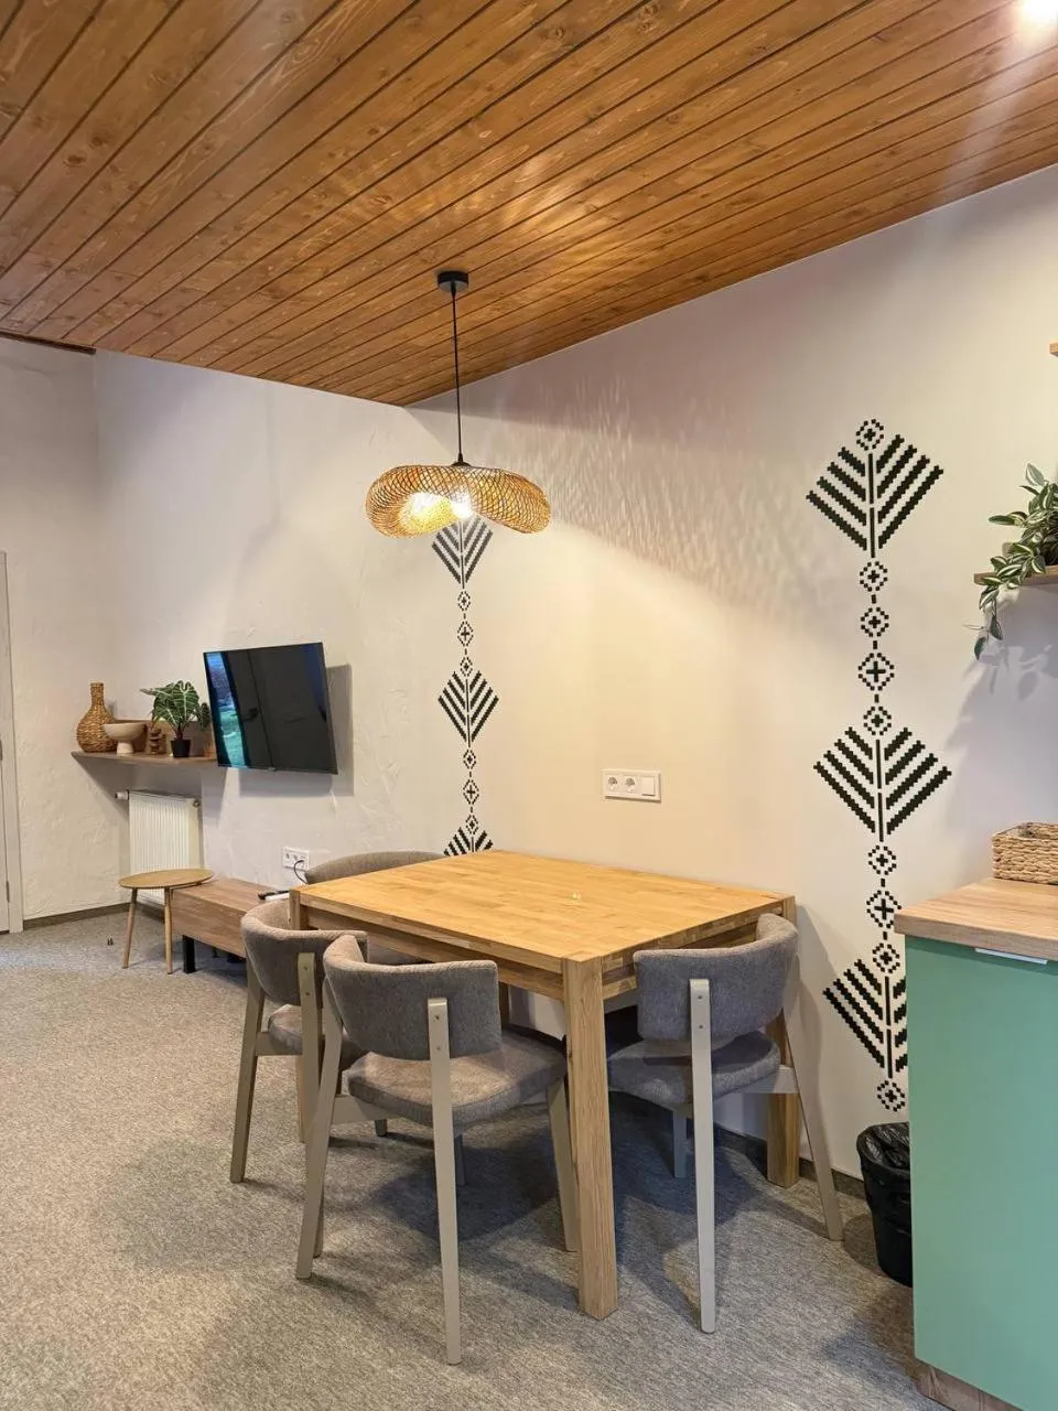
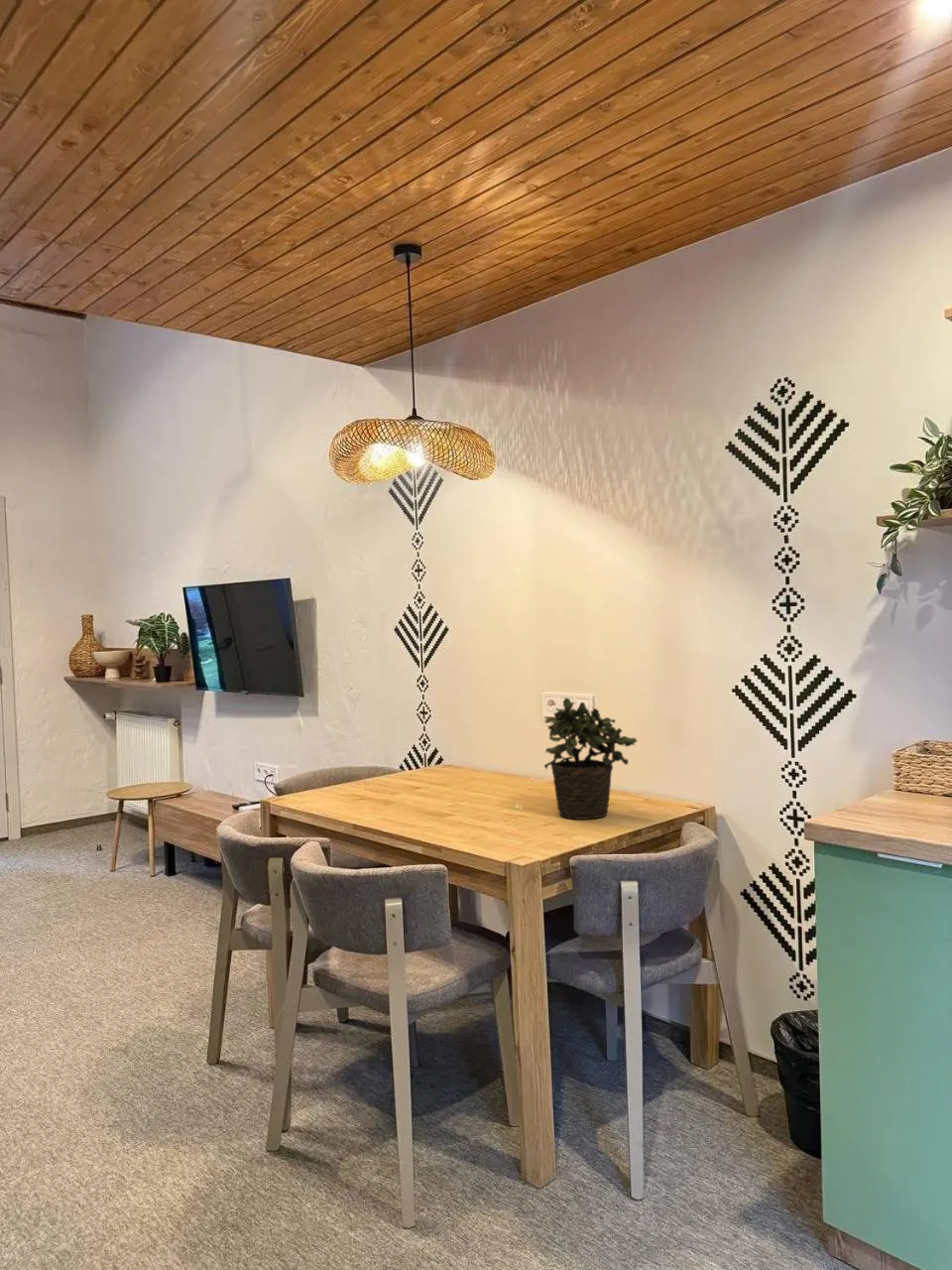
+ potted plant (578, 755)
